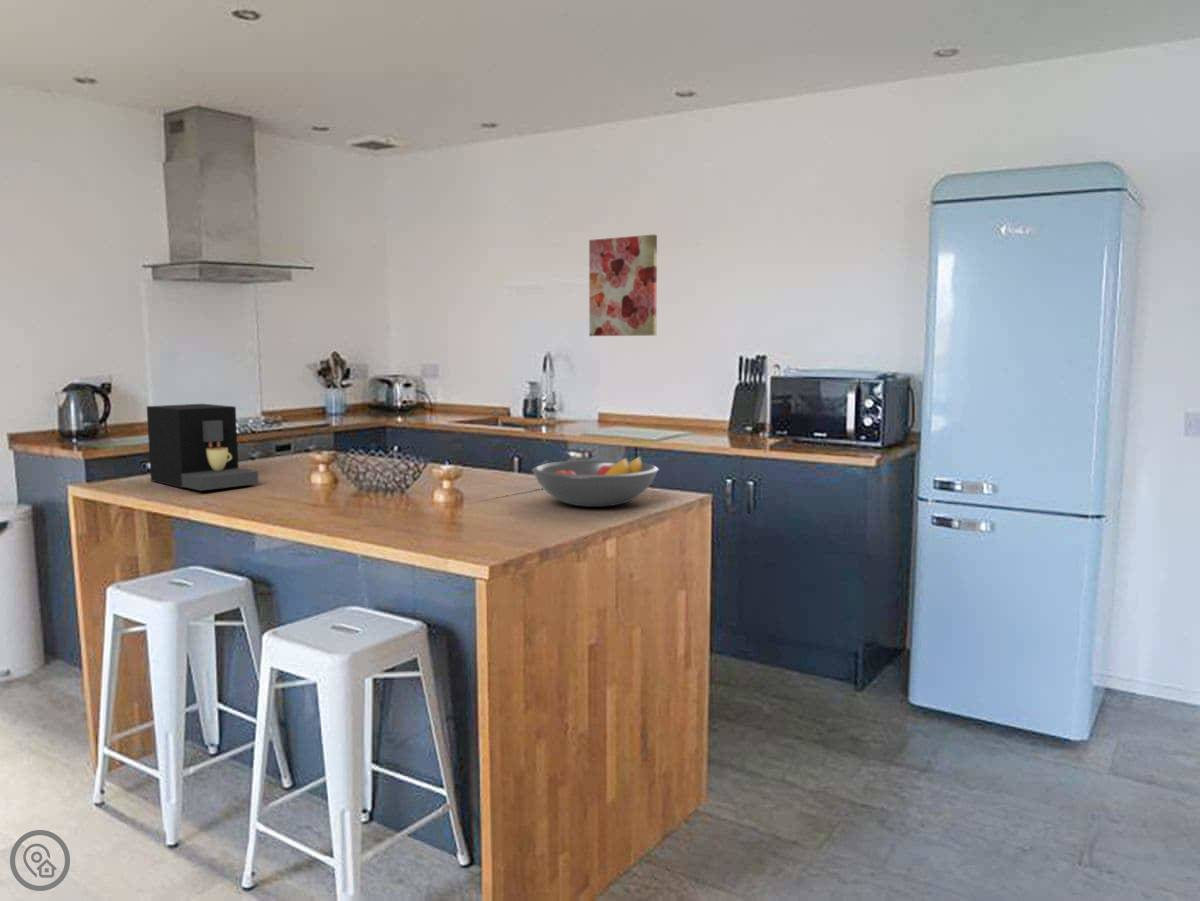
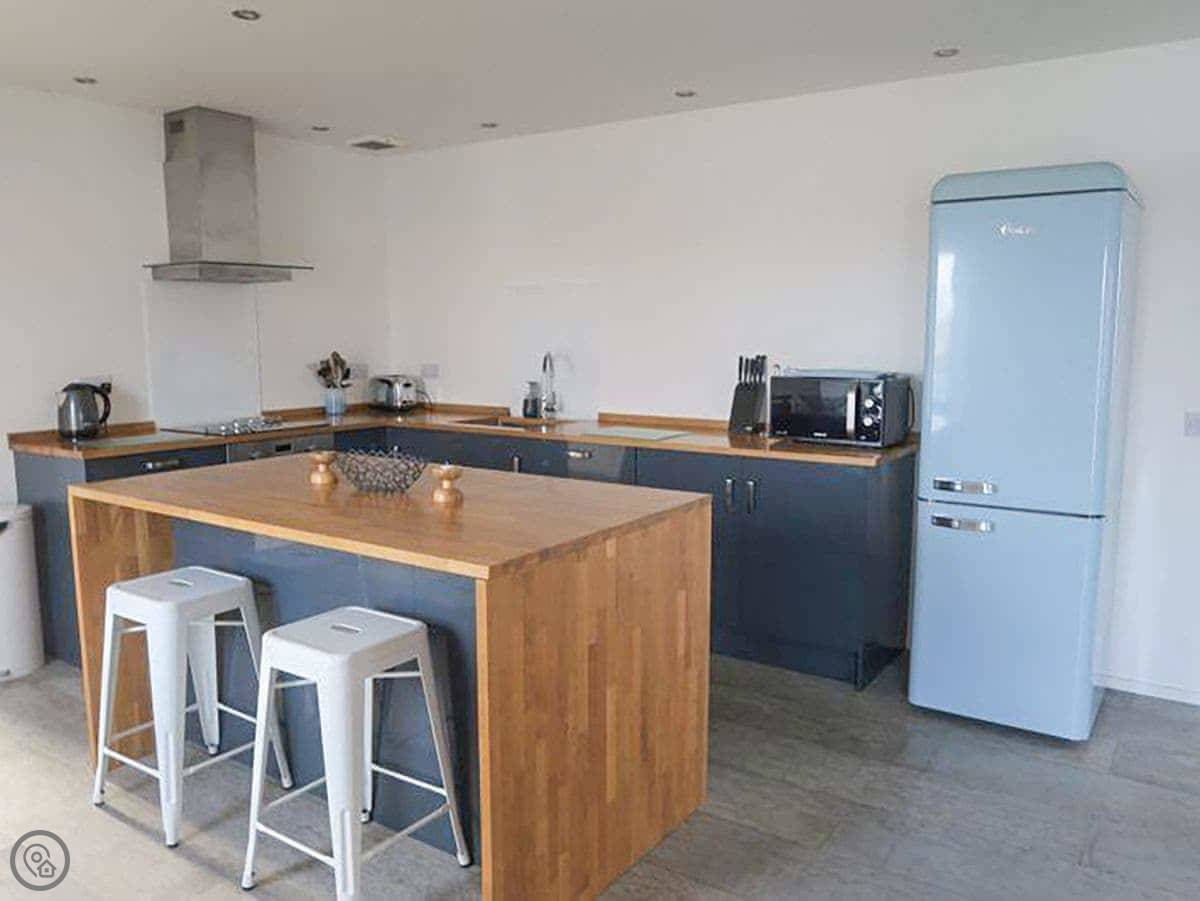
- coffee maker (201, 445)
- fruit bowl (595, 480)
- wall art (622, 286)
